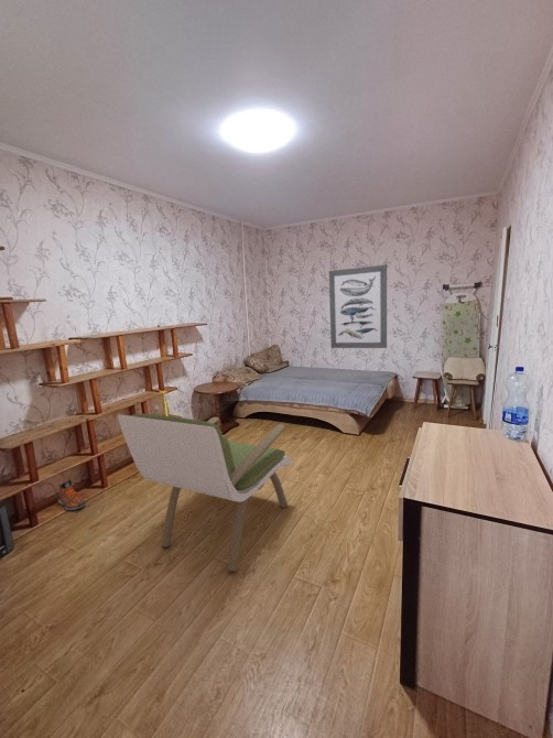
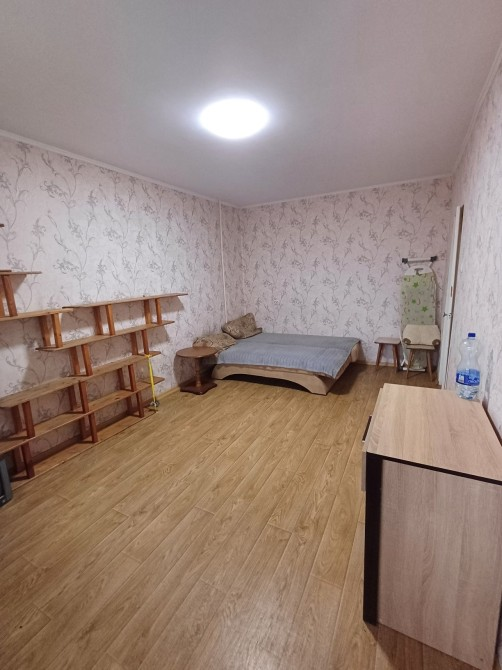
- sneaker (69, 493)
- wall art (357, 308)
- armchair (218, 466)
